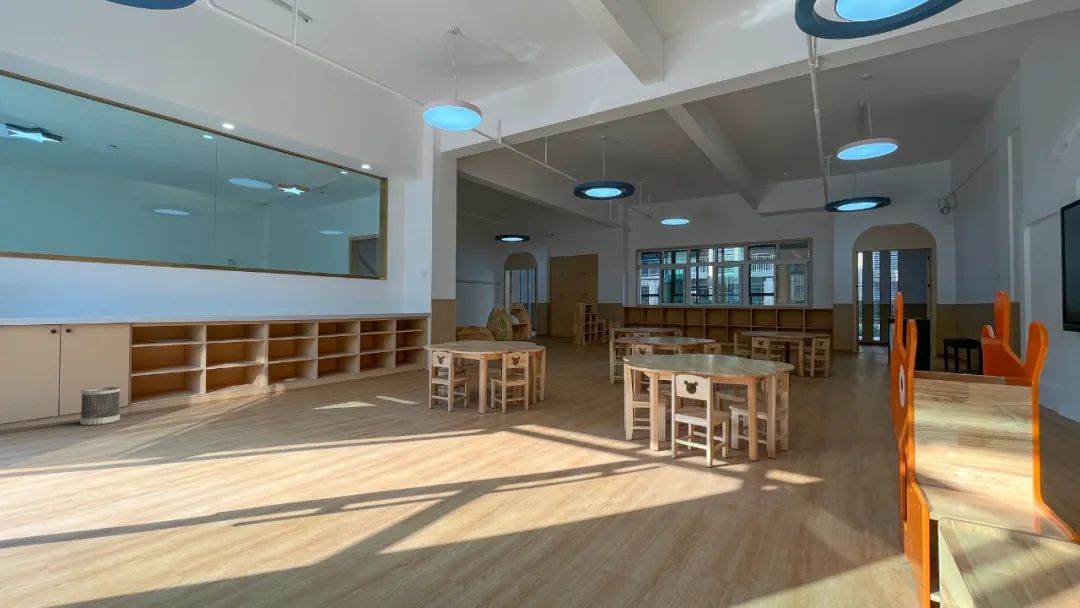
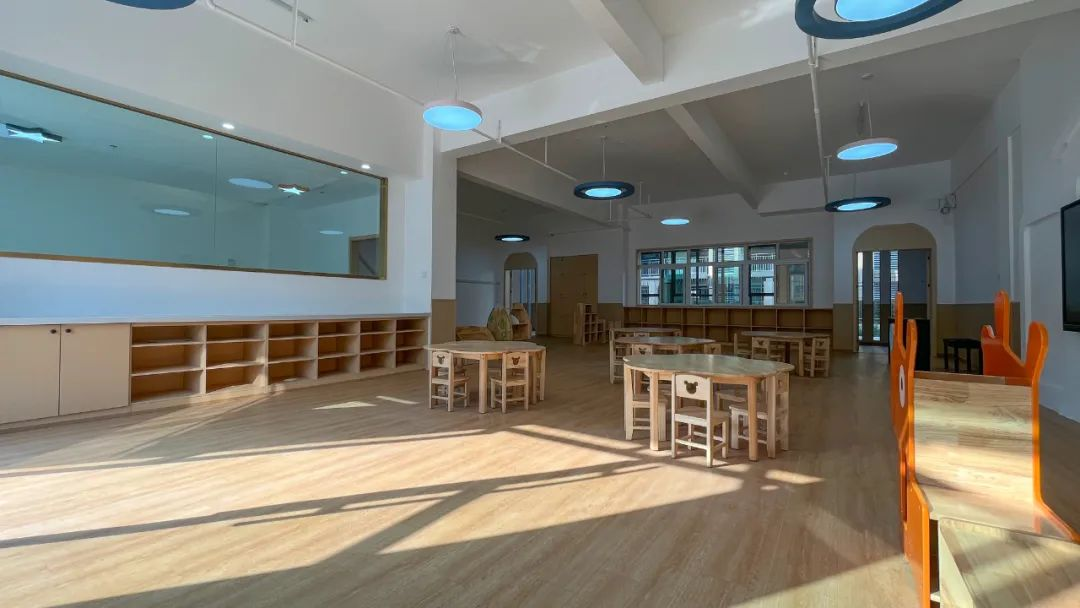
- wastebasket (100, 405)
